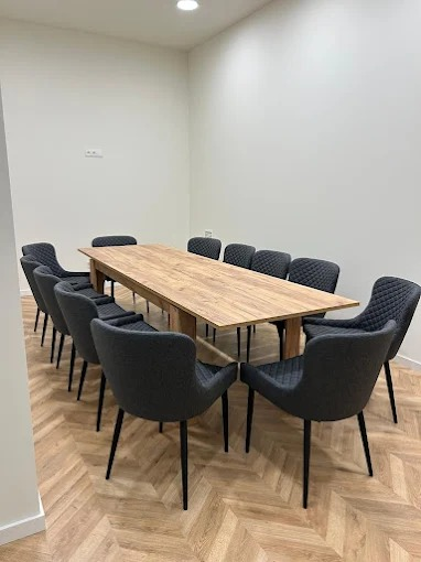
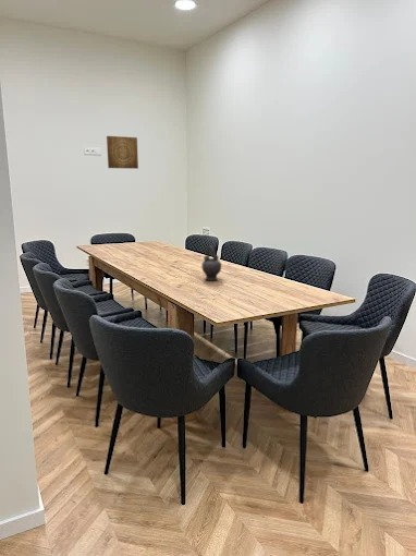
+ teapot (210, 262)
+ wall art (122, 153)
